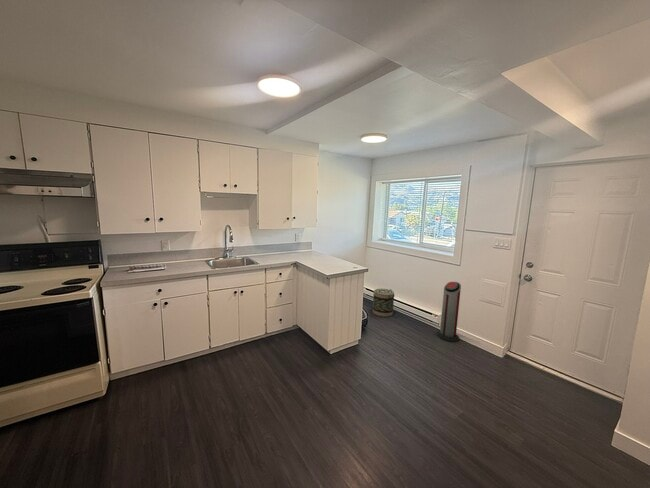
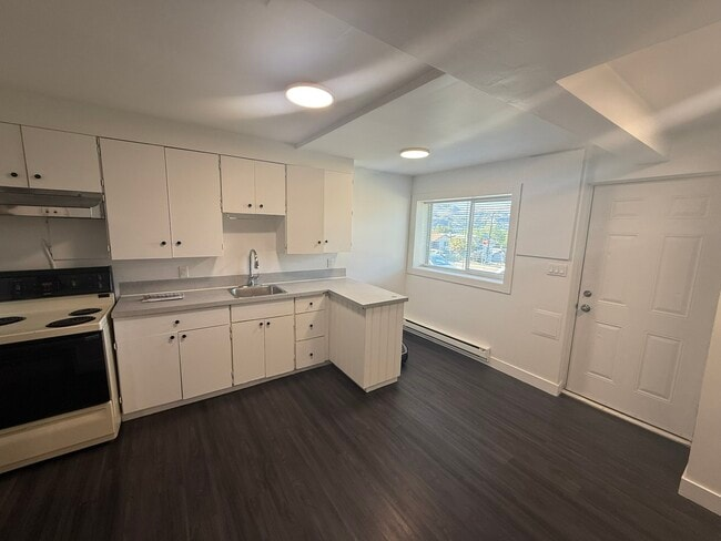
- basket (383, 301)
- air purifier (450, 309)
